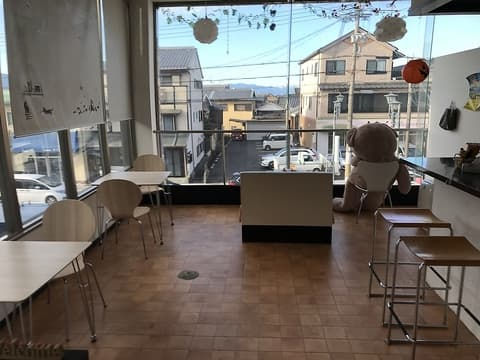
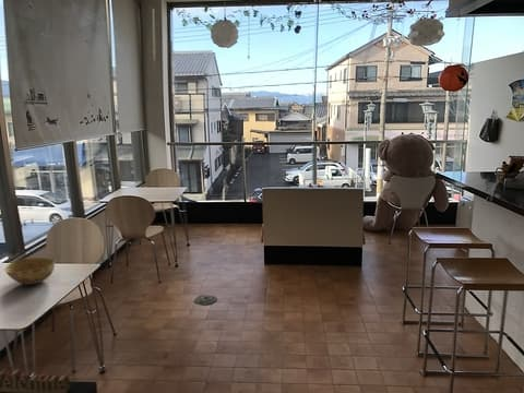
+ bowl (31, 272)
